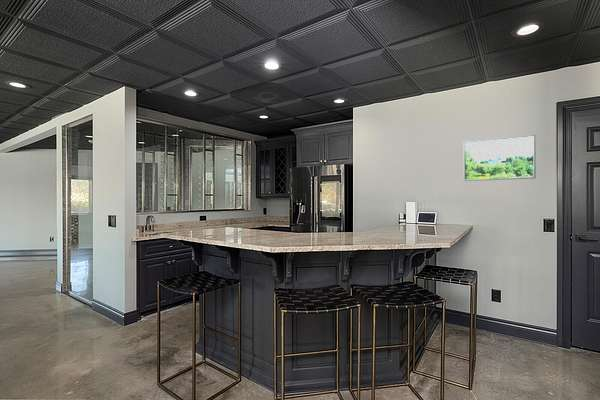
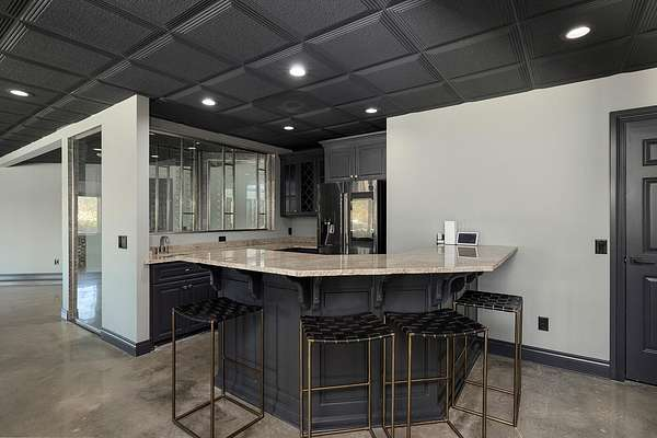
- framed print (497, 159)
